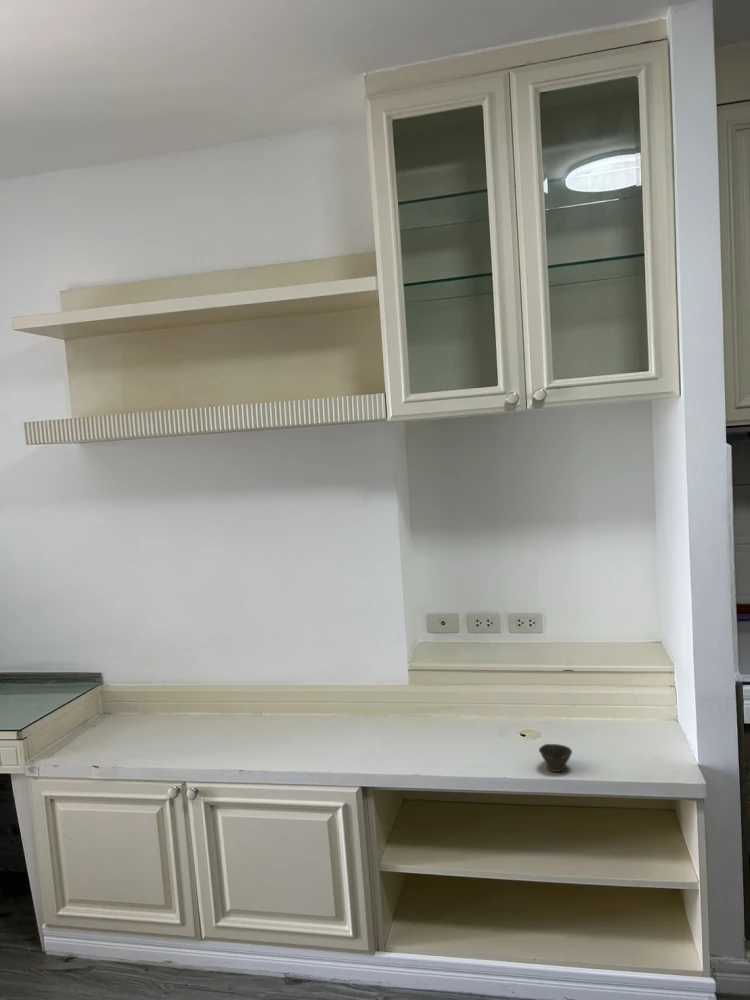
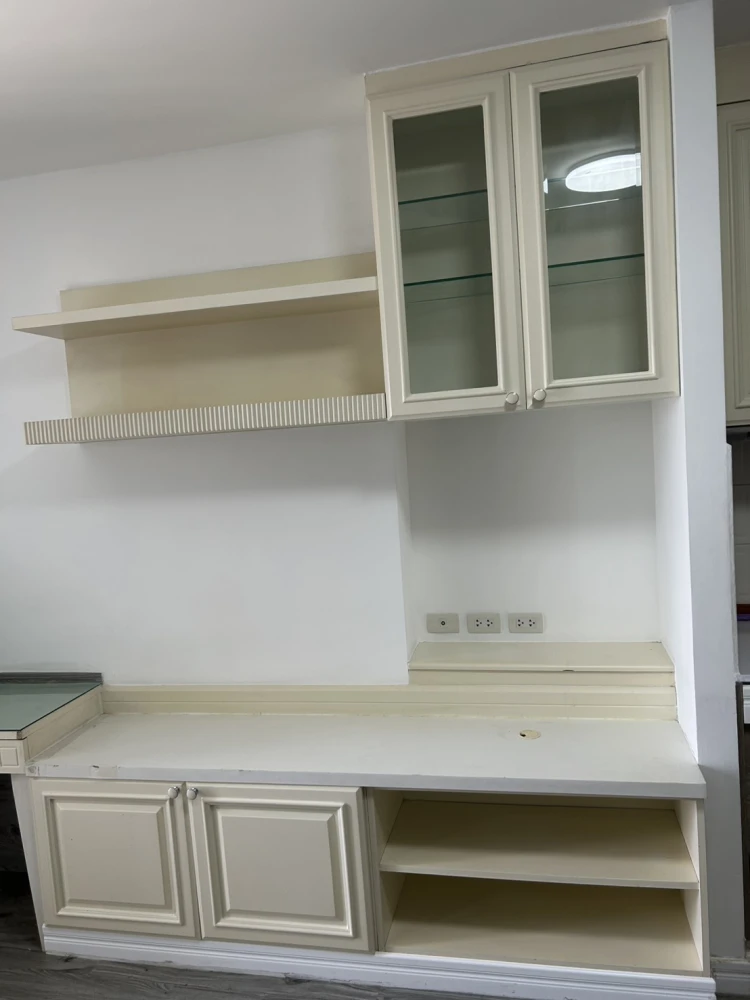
- cup (554, 757)
